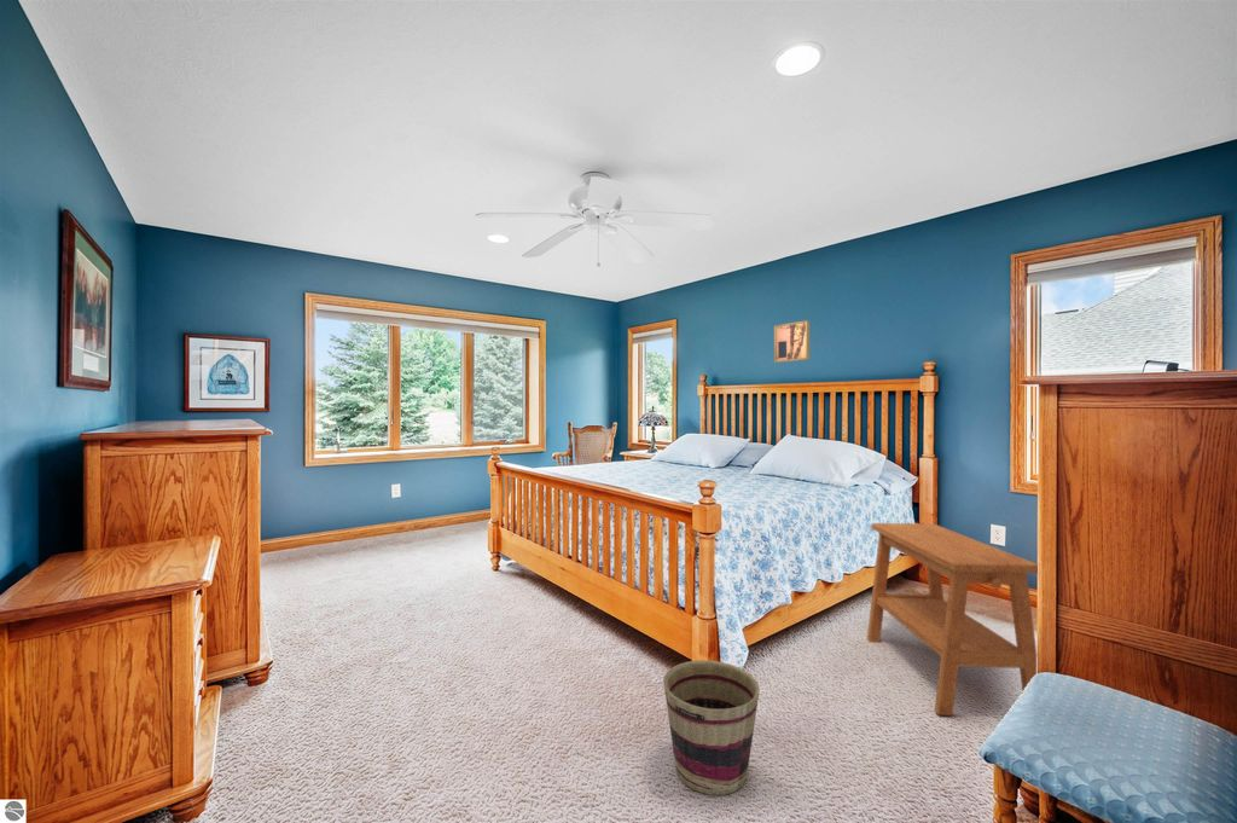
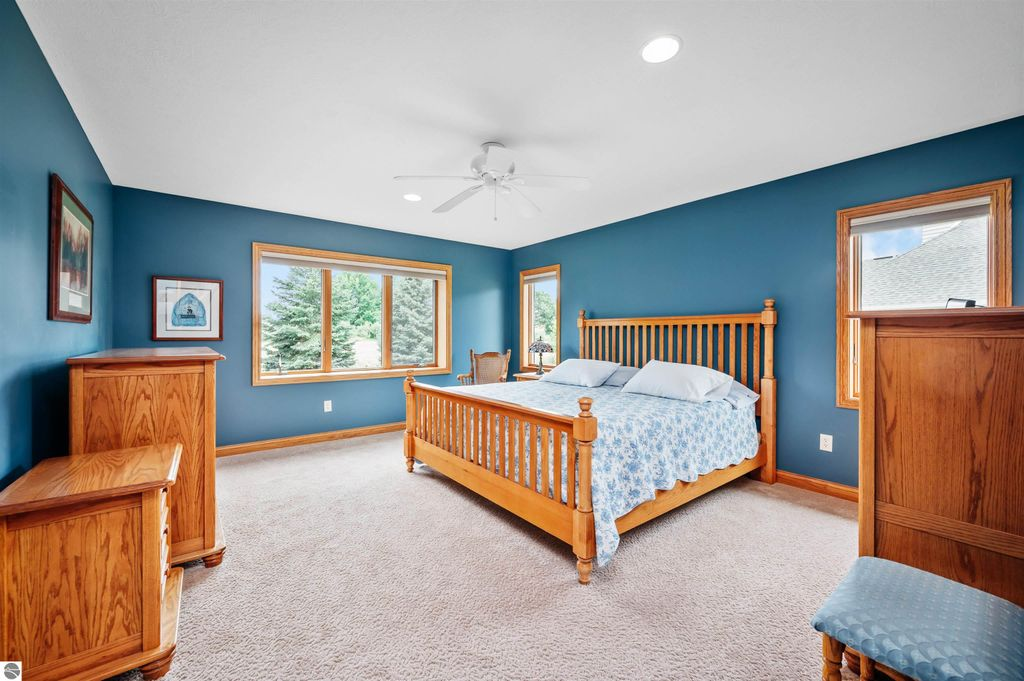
- wall art (791, 342)
- side table (942, 607)
- basket (710, 725)
